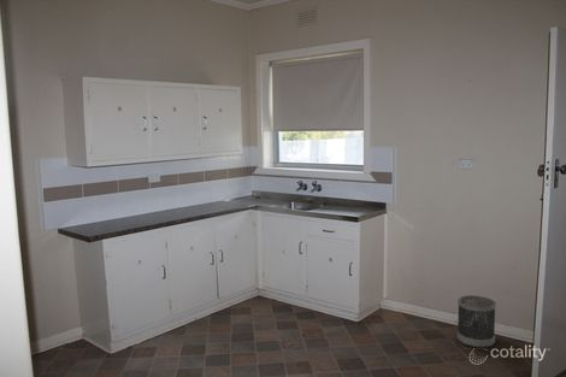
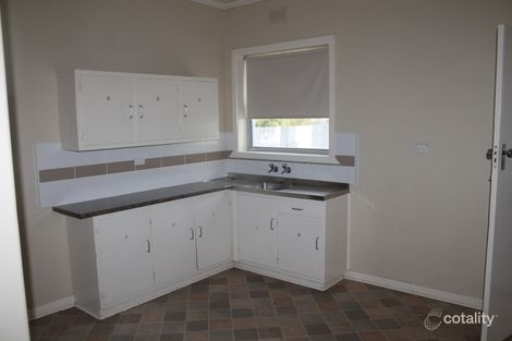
- wastebasket (476, 320)
